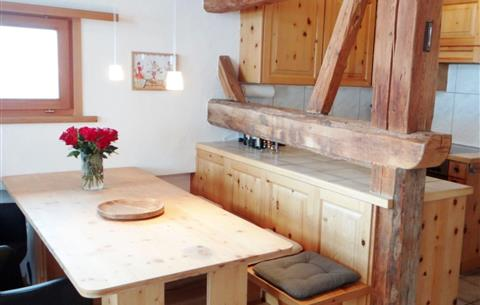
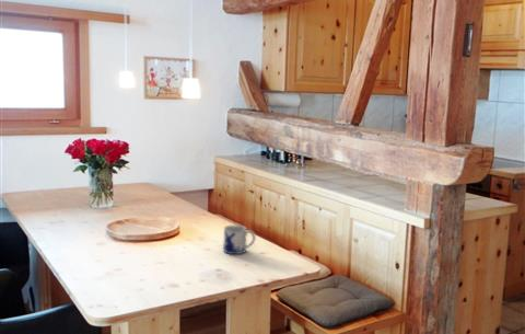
+ mug (237, 239)
